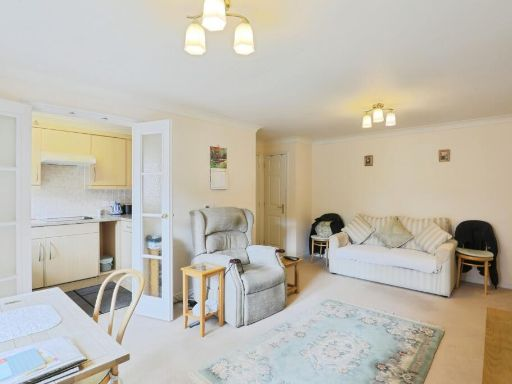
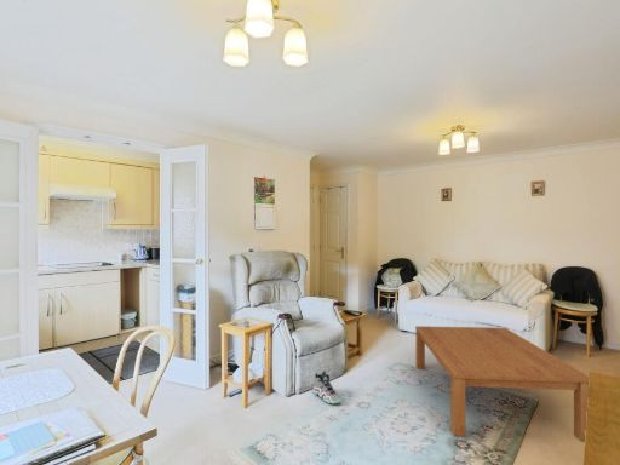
+ coffee table (484, 371)
+ sneaker (326, 384)
